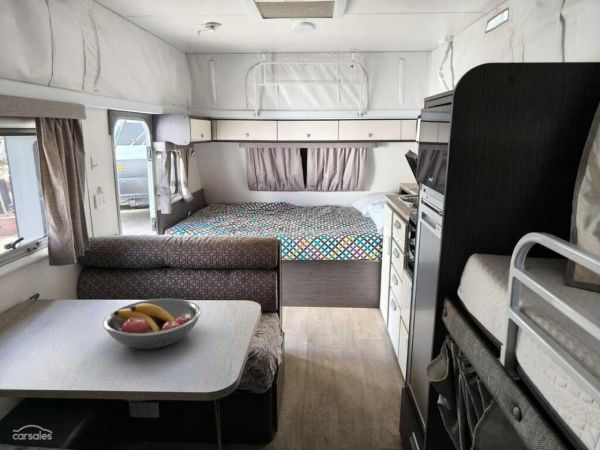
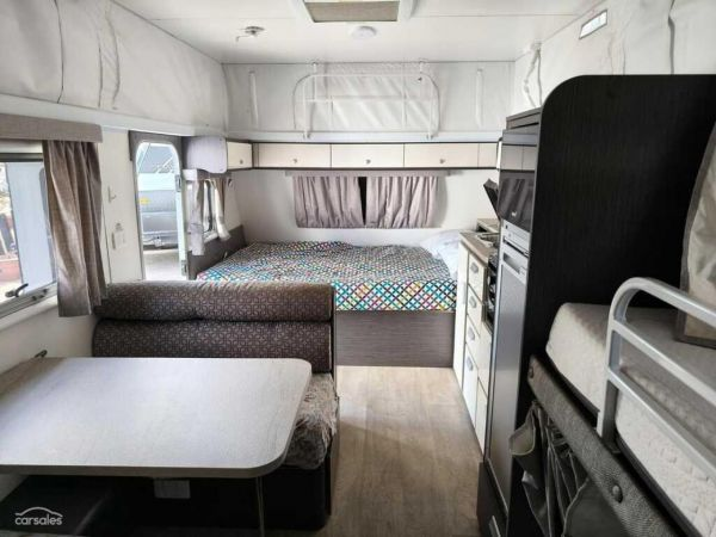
- fruit bowl (154, 323)
